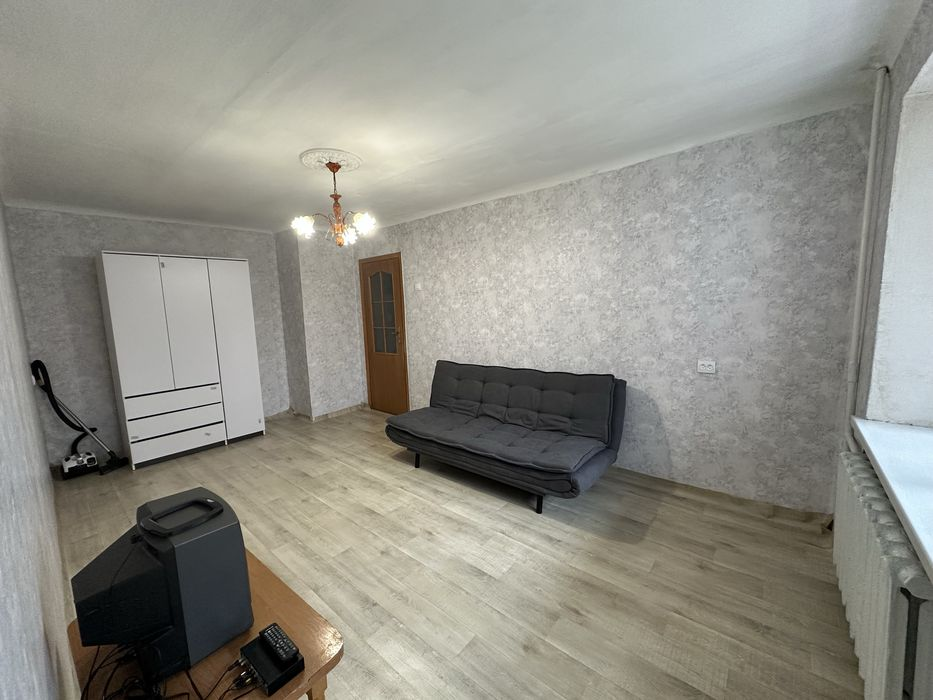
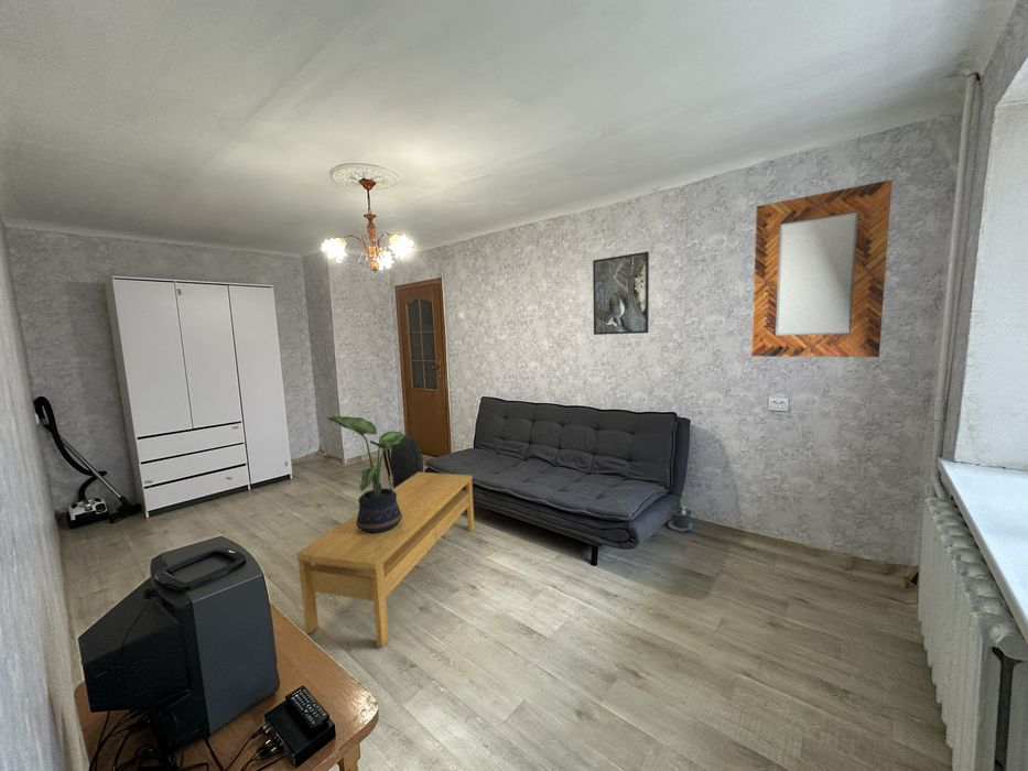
+ coffee table (404, 539)
+ potted plant (680, 506)
+ potted plant (379, 468)
+ home mirror (814, 276)
+ backpack (401, 464)
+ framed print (619, 295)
